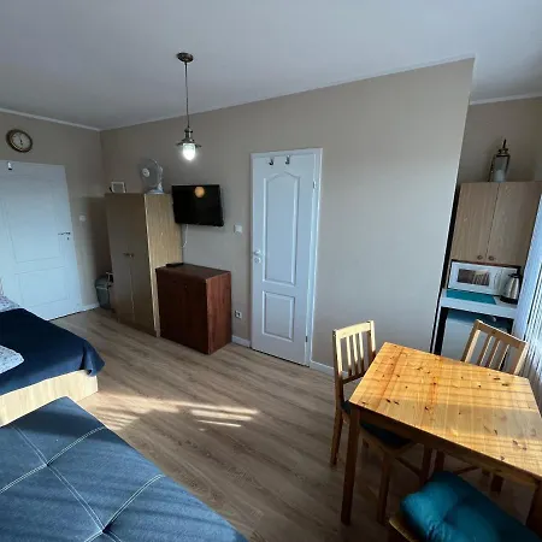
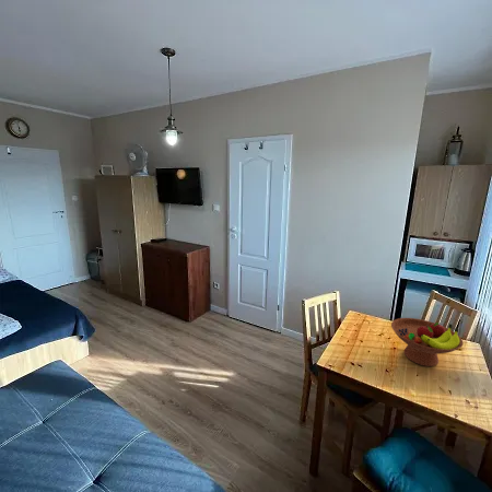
+ fruit bowl (423, 340)
